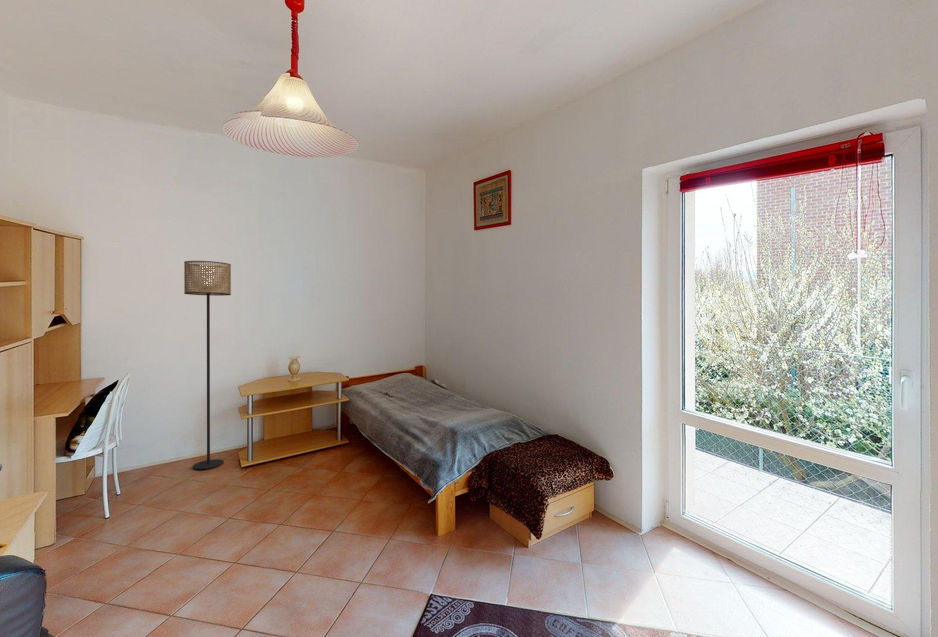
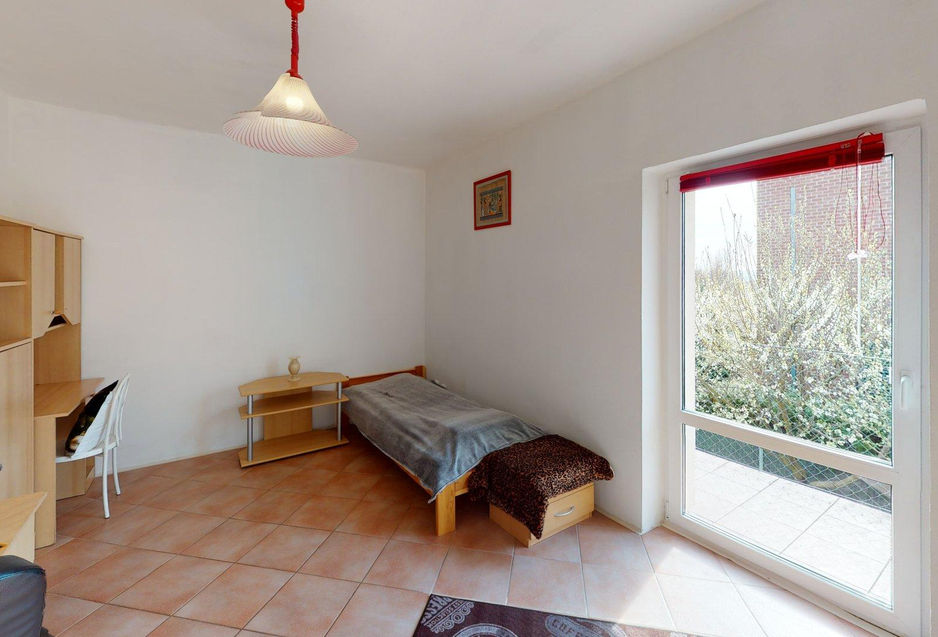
- floor lamp (208, 364)
